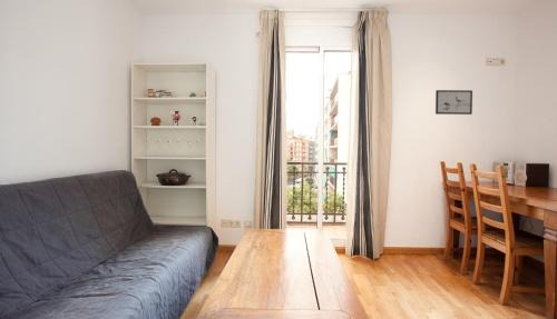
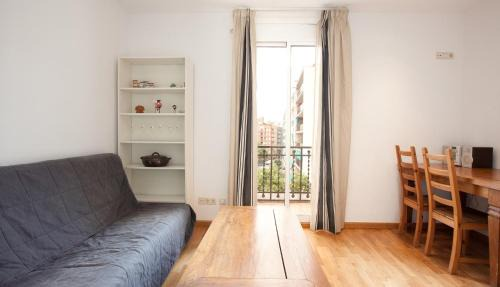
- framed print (453, 102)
